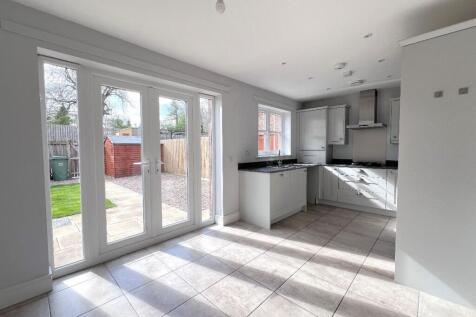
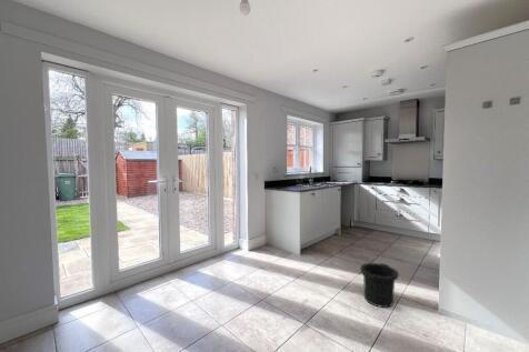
+ trash can (378, 284)
